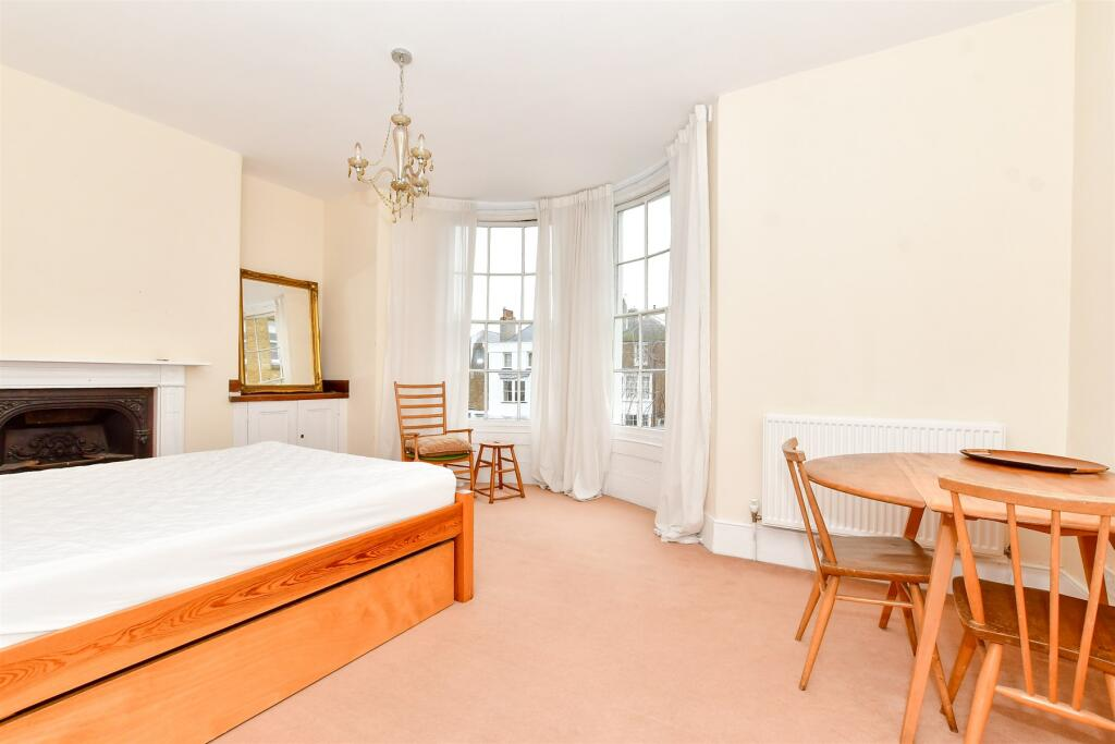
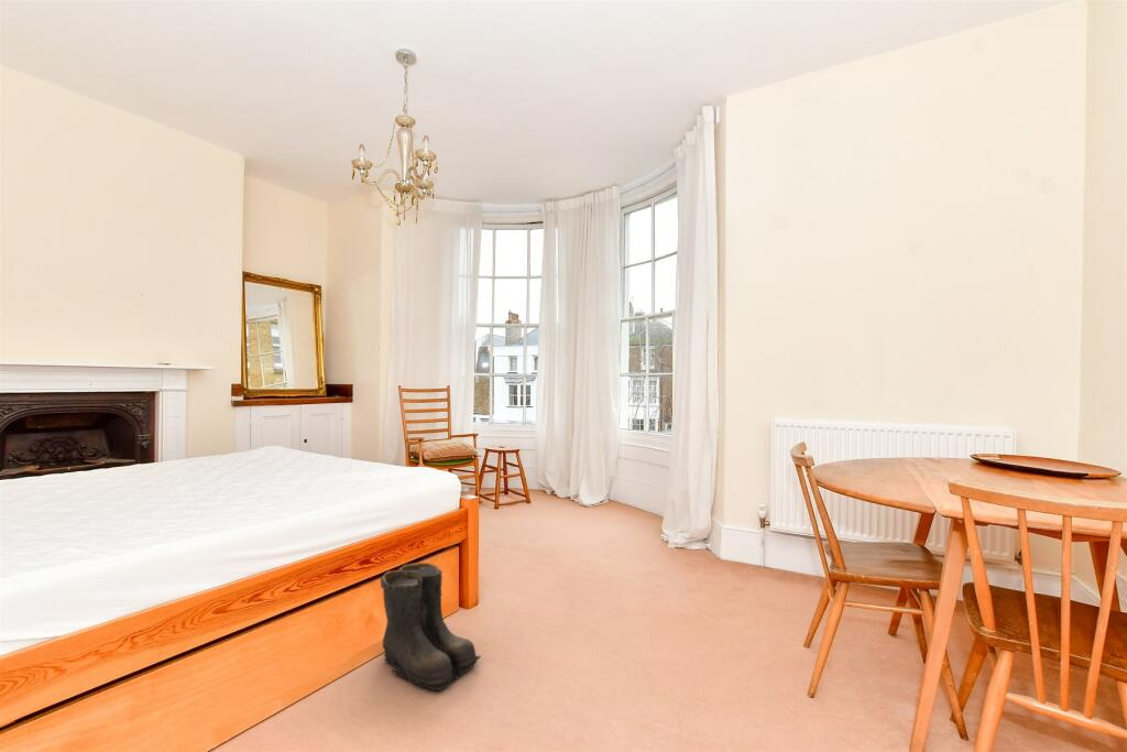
+ boots (427, 619)
